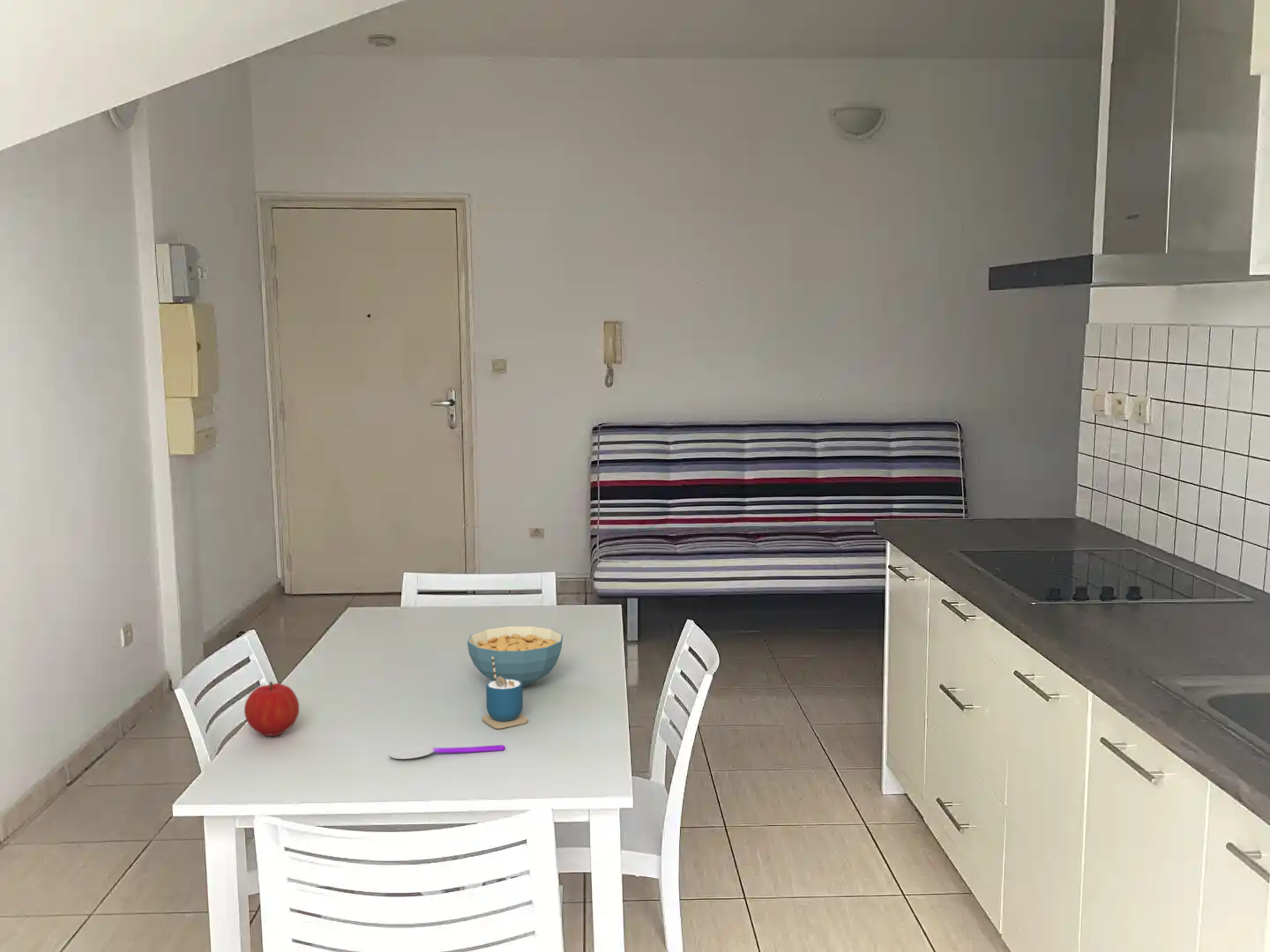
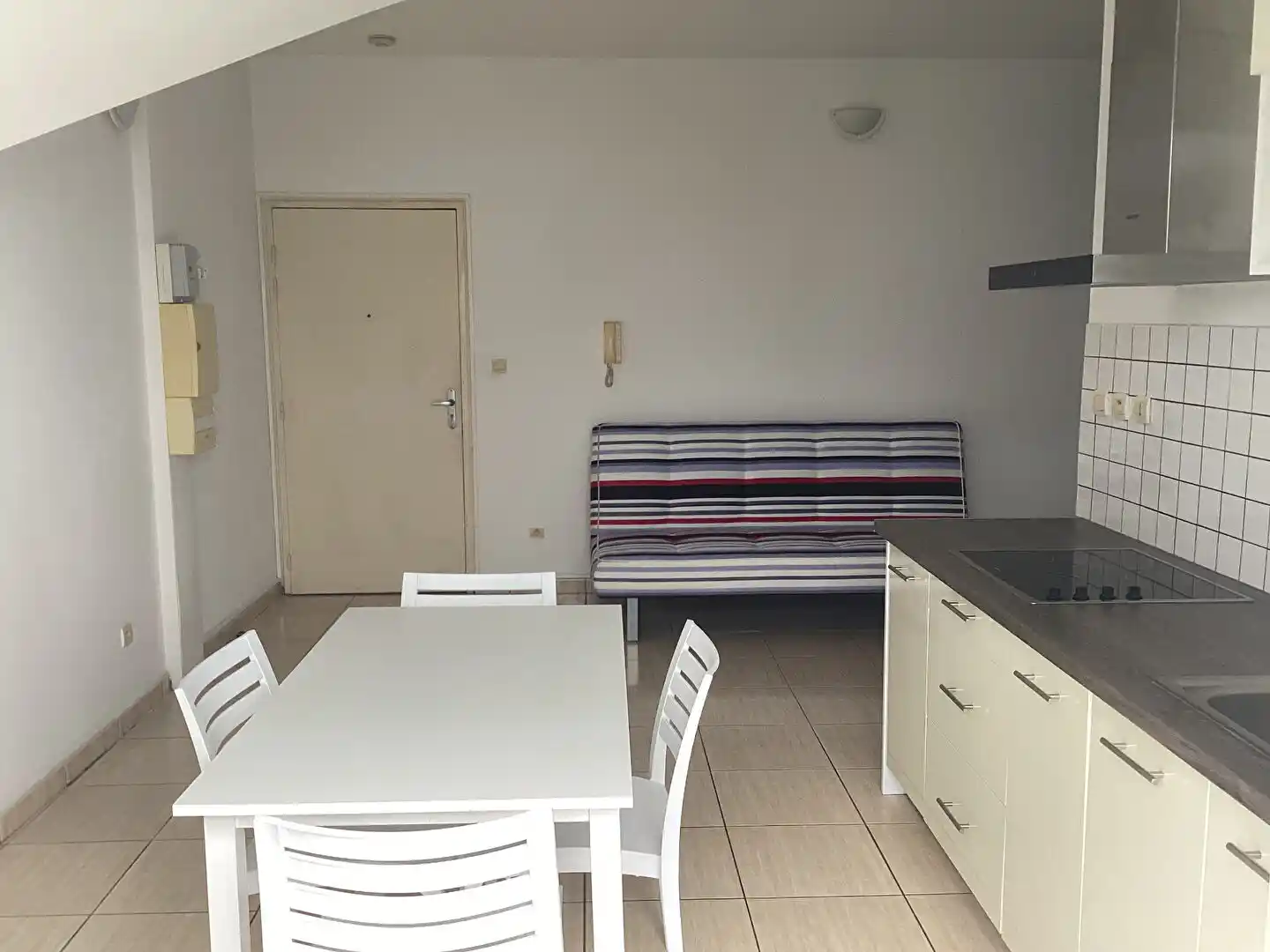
- fruit (272, 708)
- cup (504, 689)
- spoon (447, 749)
- cereal bowl (516, 660)
